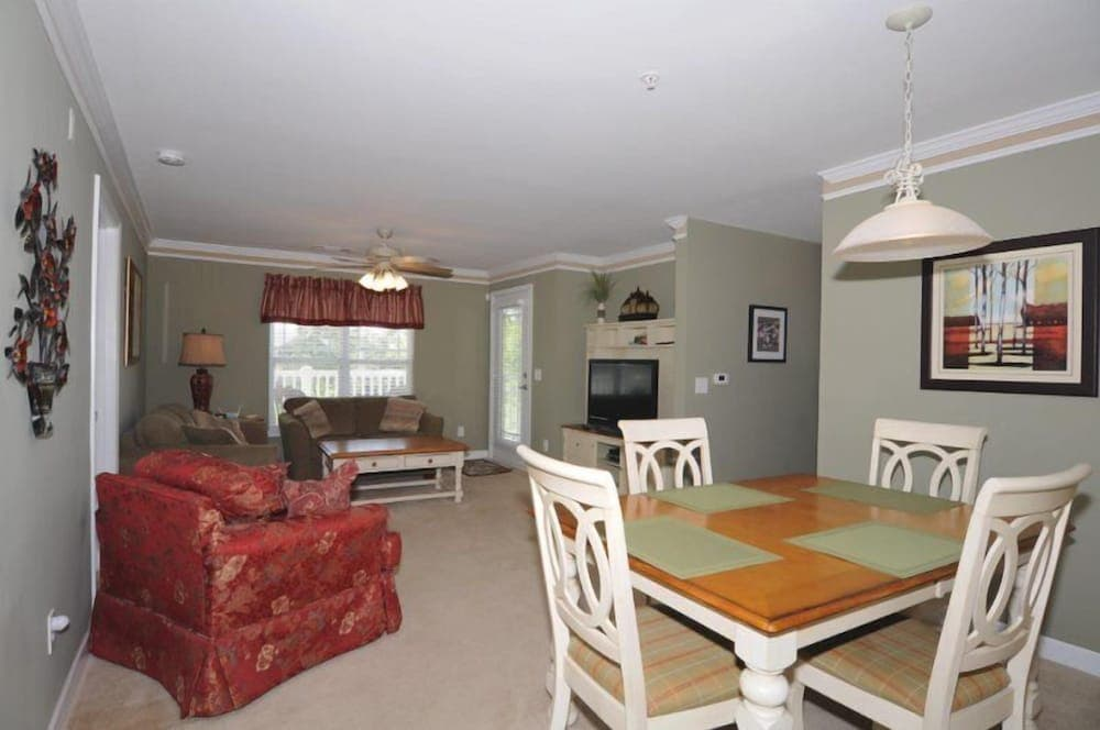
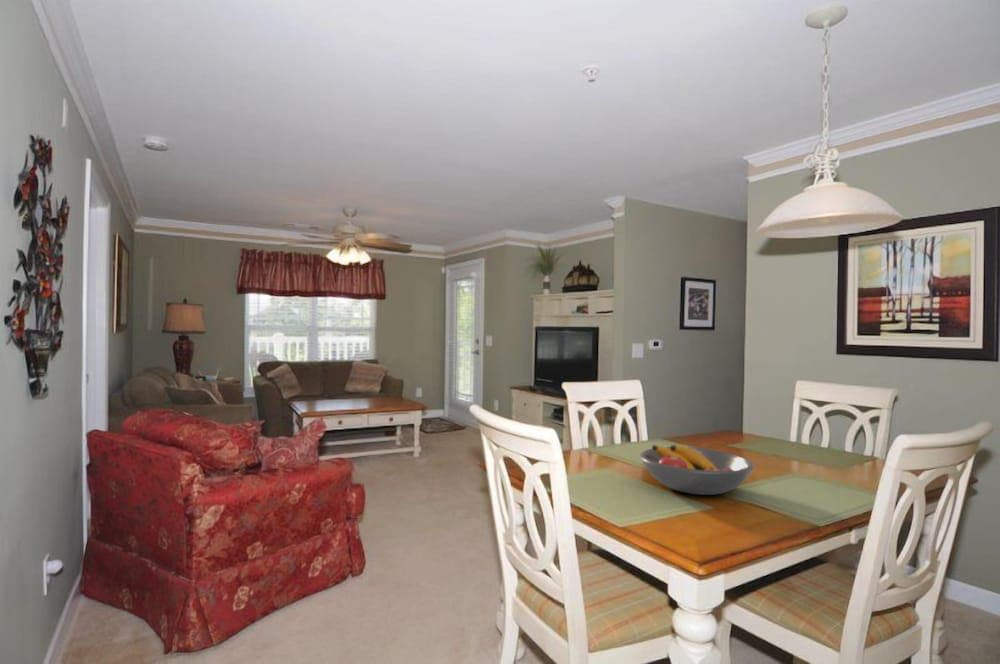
+ fruit bowl (694, 469)
